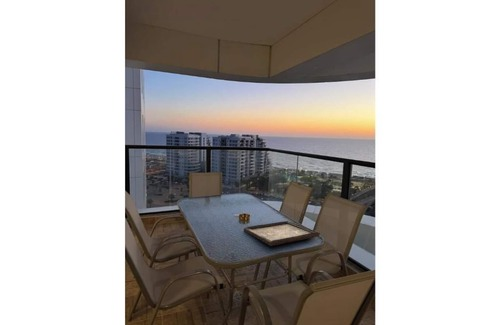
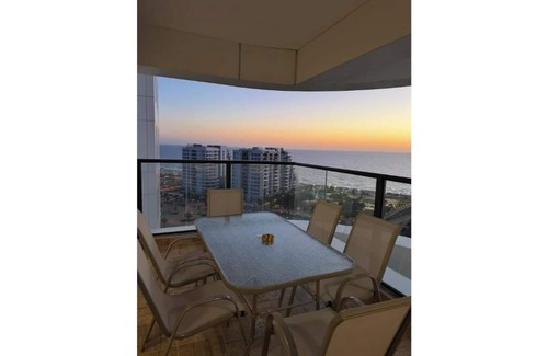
- decorative tray (280, 231)
